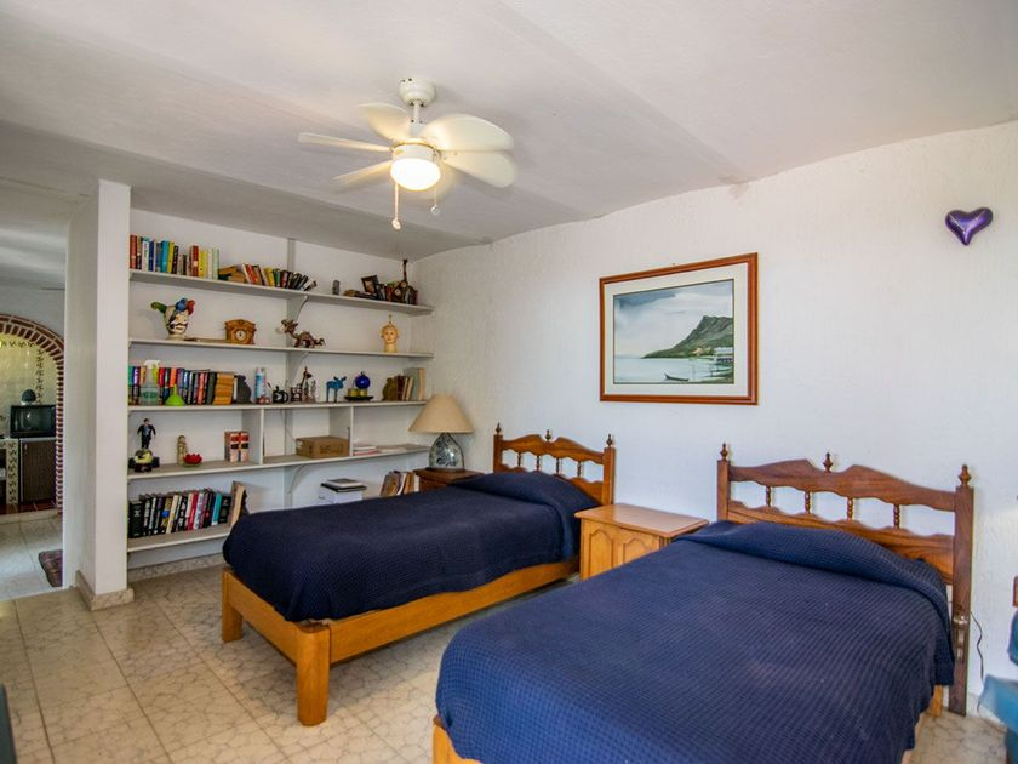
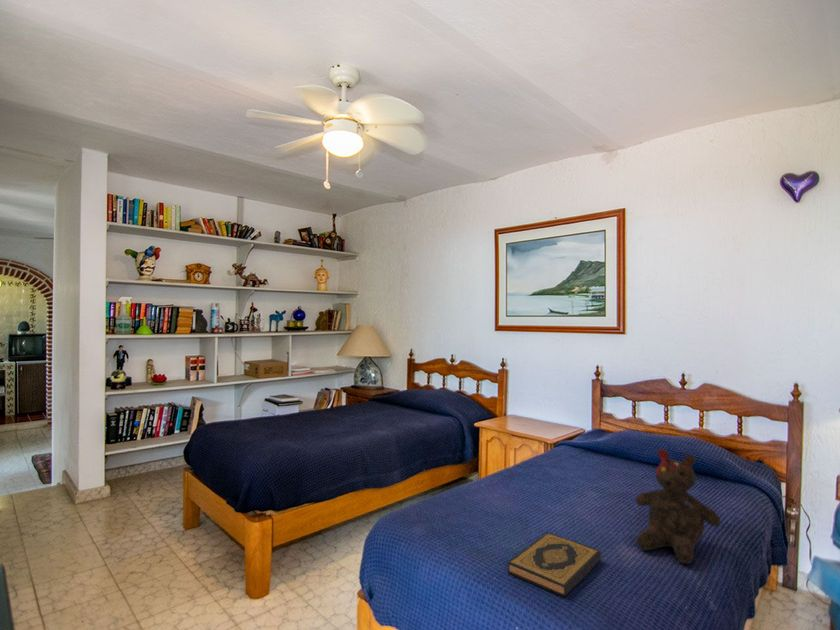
+ hardback book (555, 561)
+ teddy bear (671, 501)
